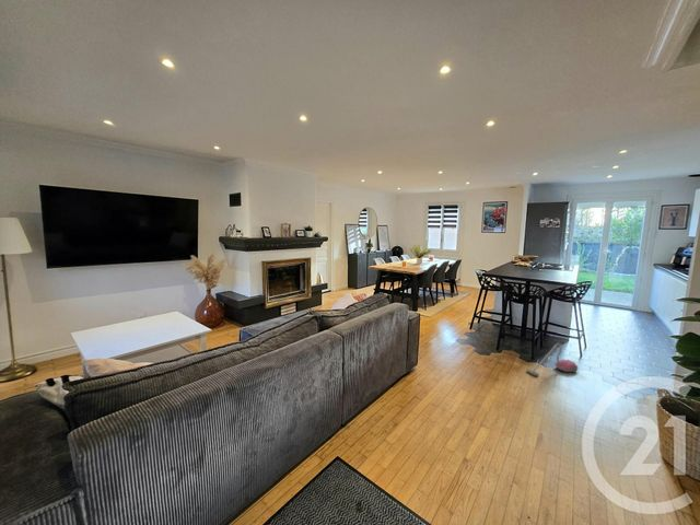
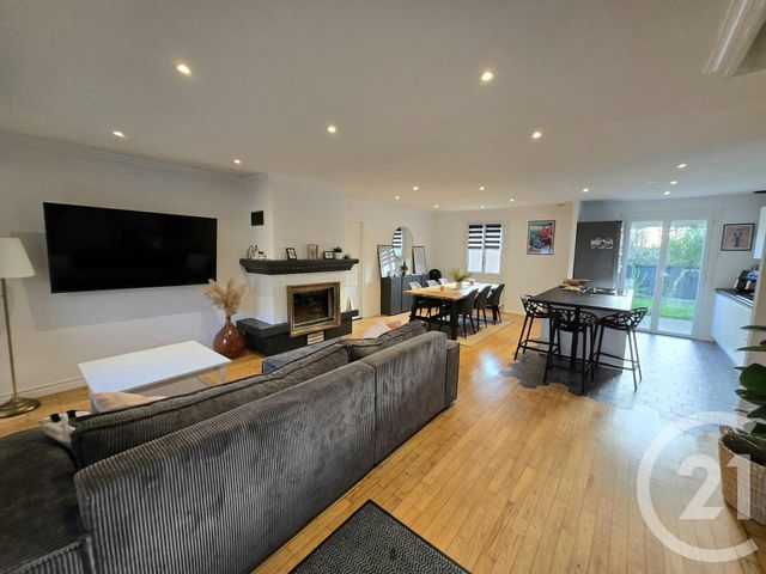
- vacuum cleaner (557, 357)
